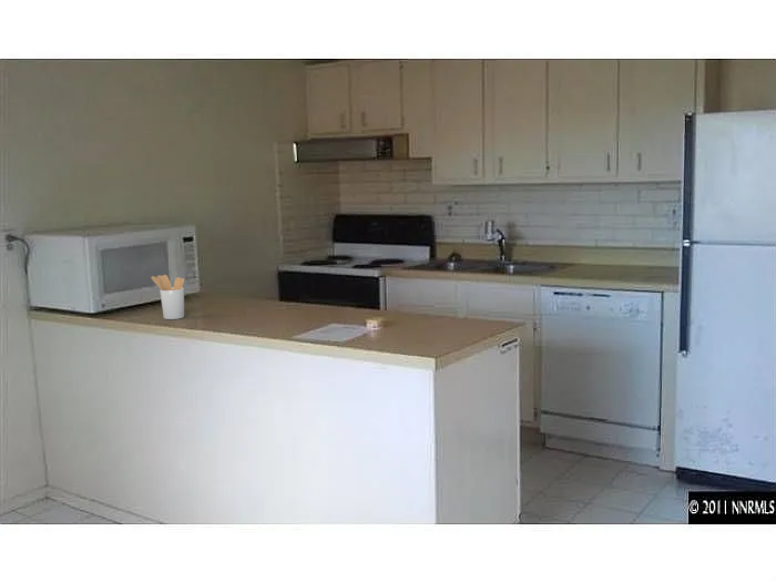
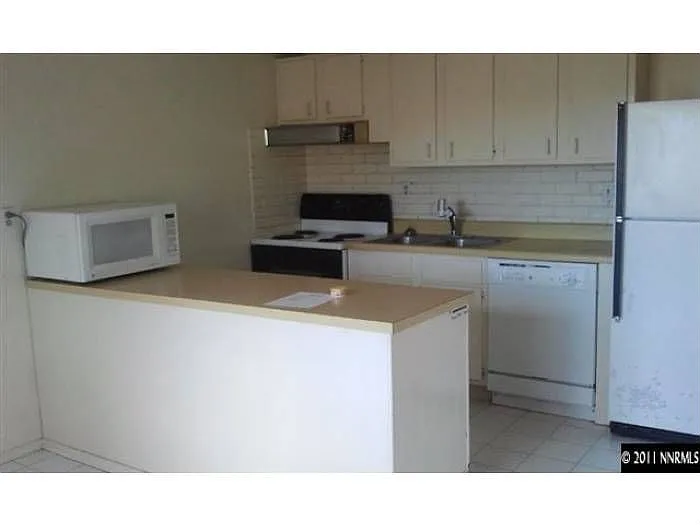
- utensil holder (169, 295)
